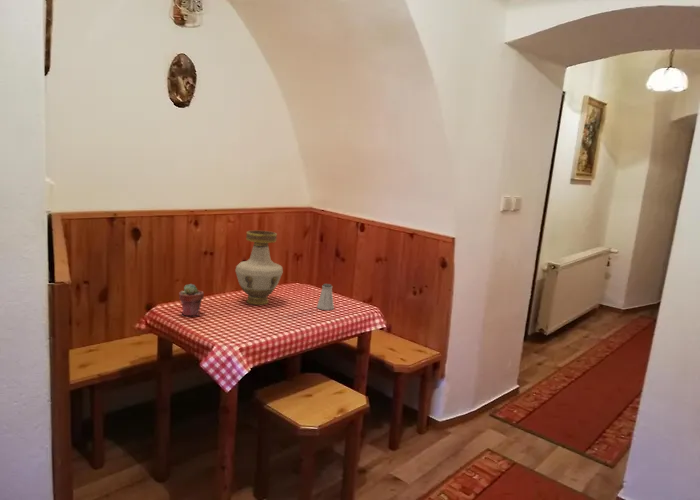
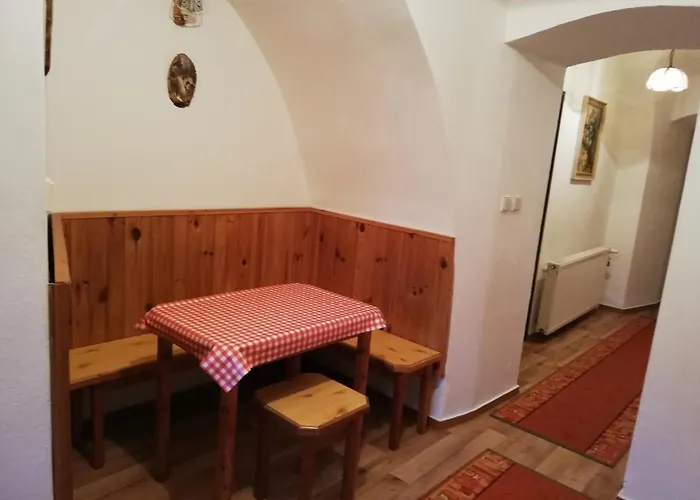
- potted succulent (191, 298)
- vase (259, 267)
- saltshaker (326, 296)
